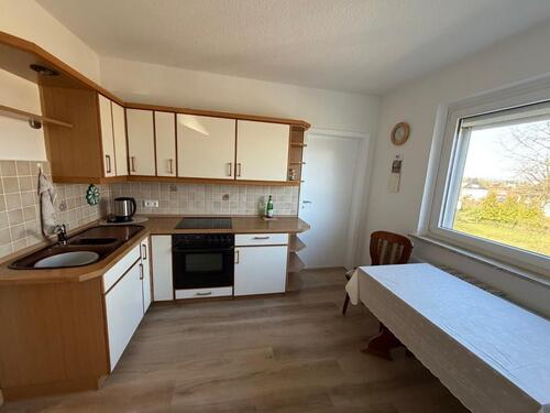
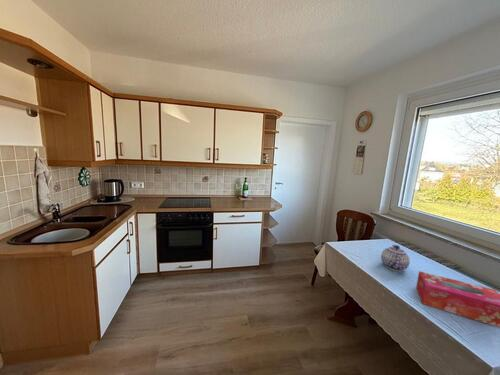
+ teapot (395, 256)
+ tissue box (458, 296)
